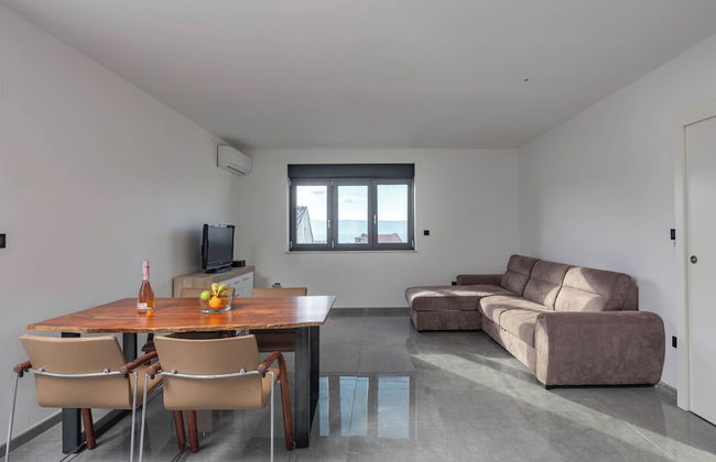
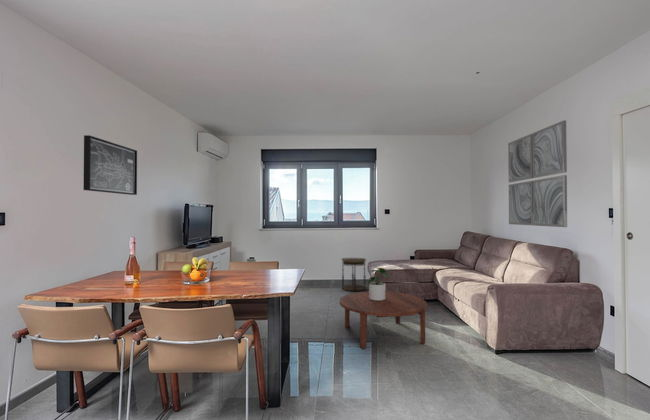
+ potted plant (379, 282)
+ coffee table (382, 316)
+ side table (353, 274)
+ wall art (113, 168)
+ wall art (533, 180)
